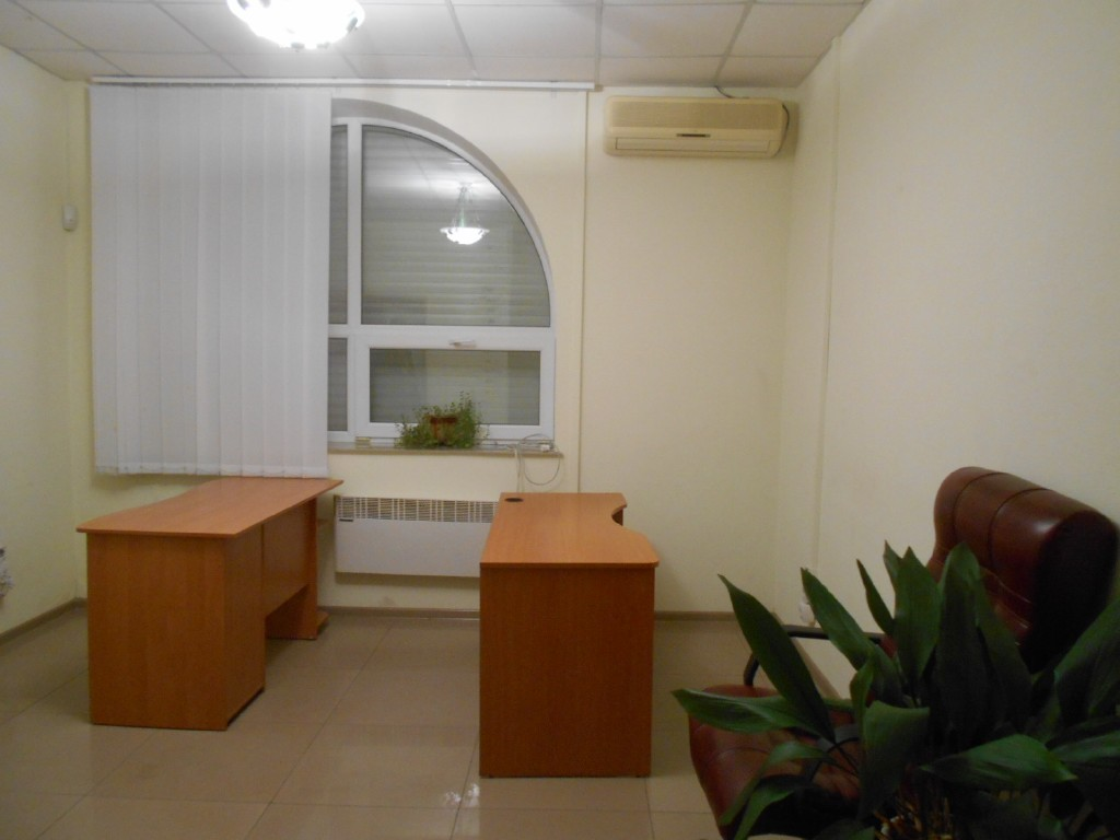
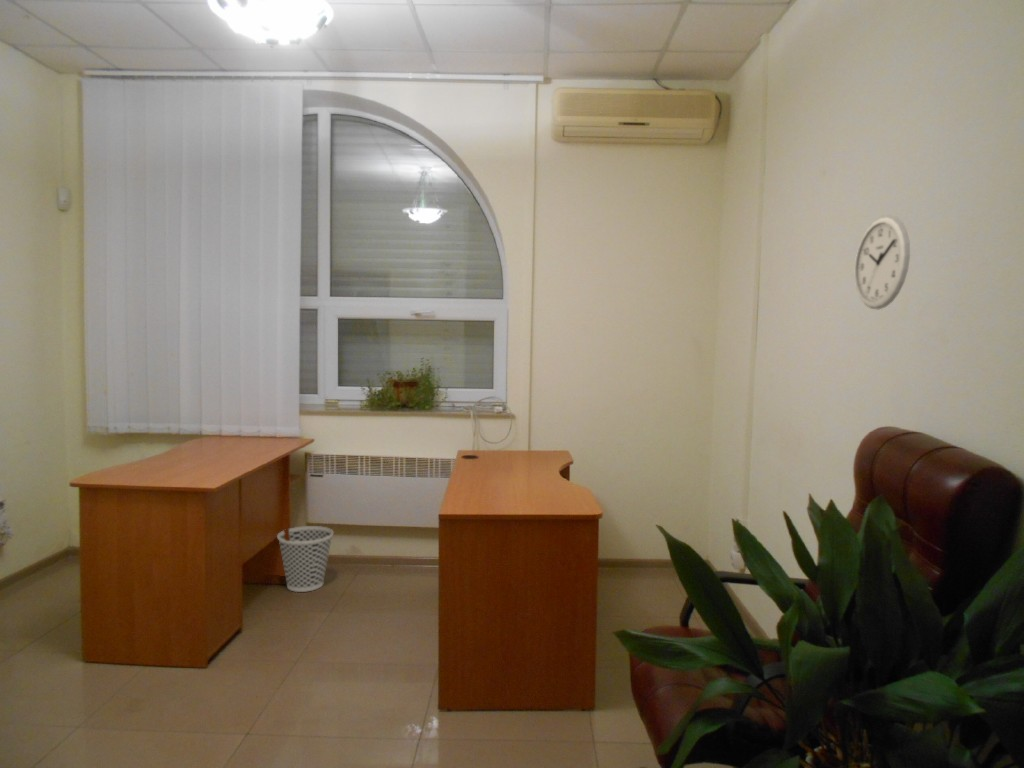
+ wastebasket (305, 559)
+ wall clock (878, 262)
